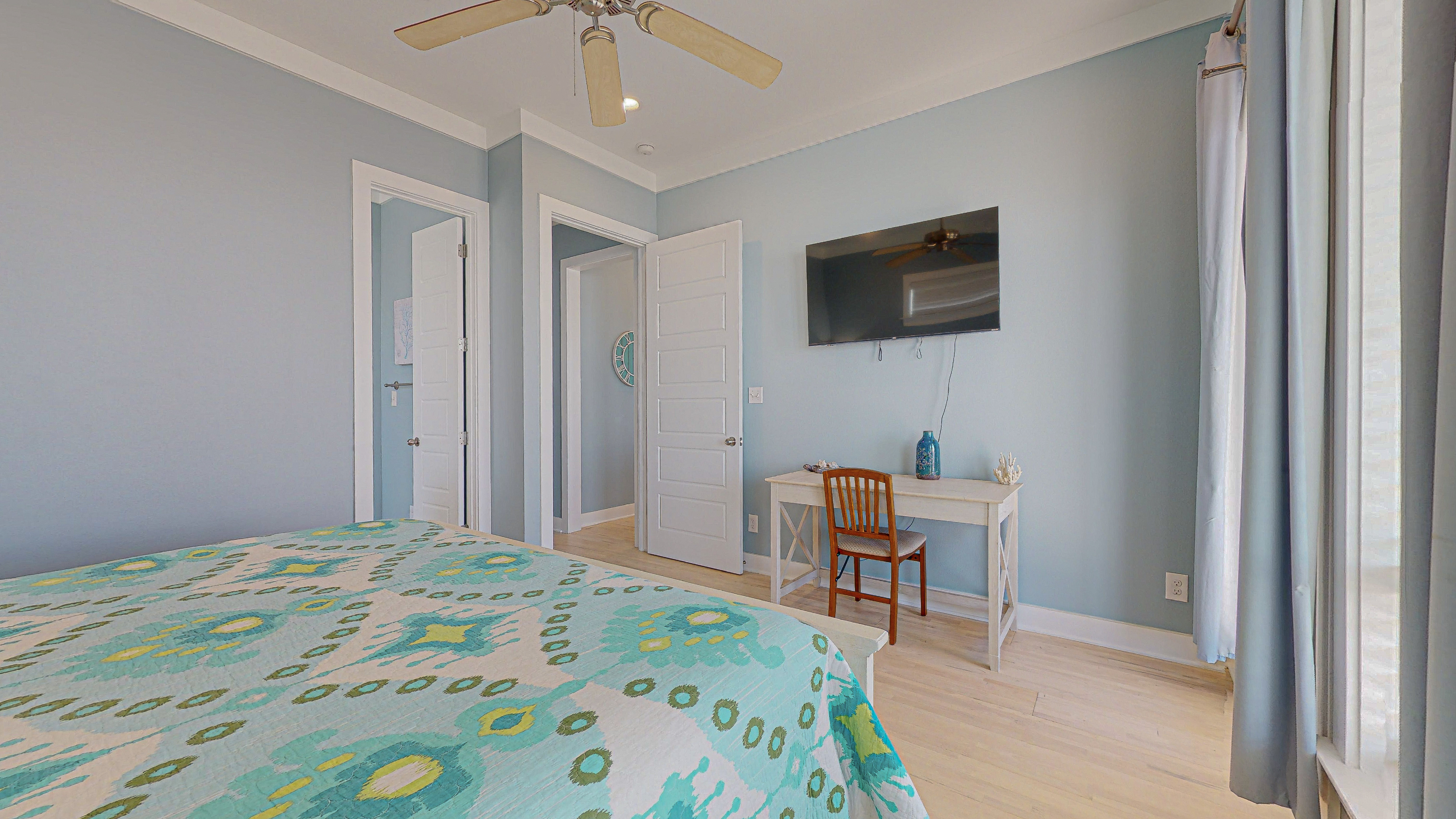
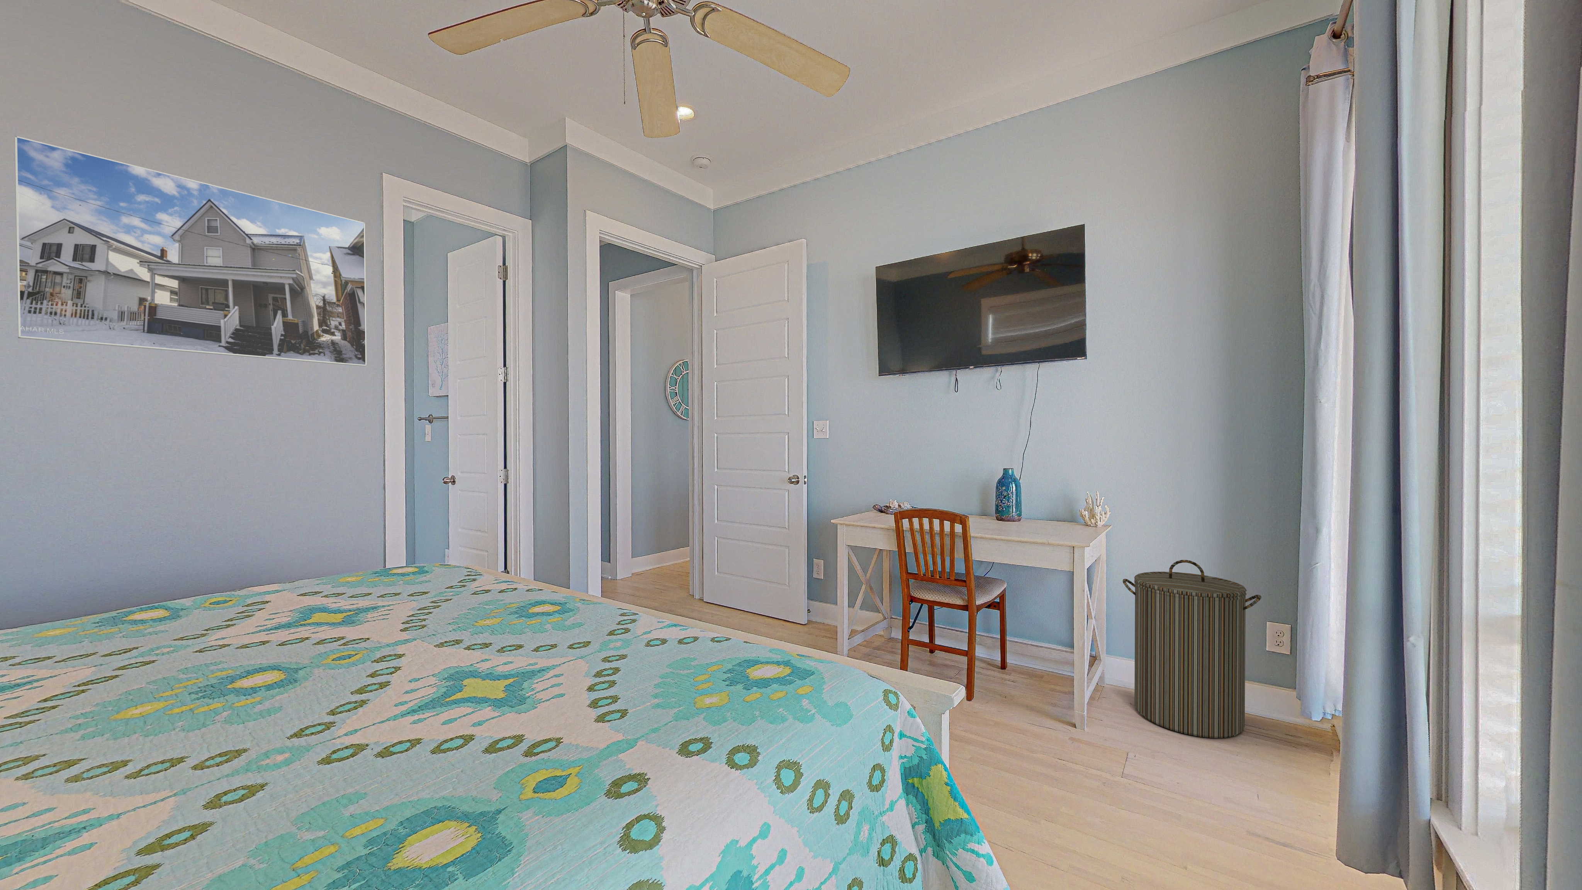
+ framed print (219, 271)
+ laundry hamper (1188, 638)
